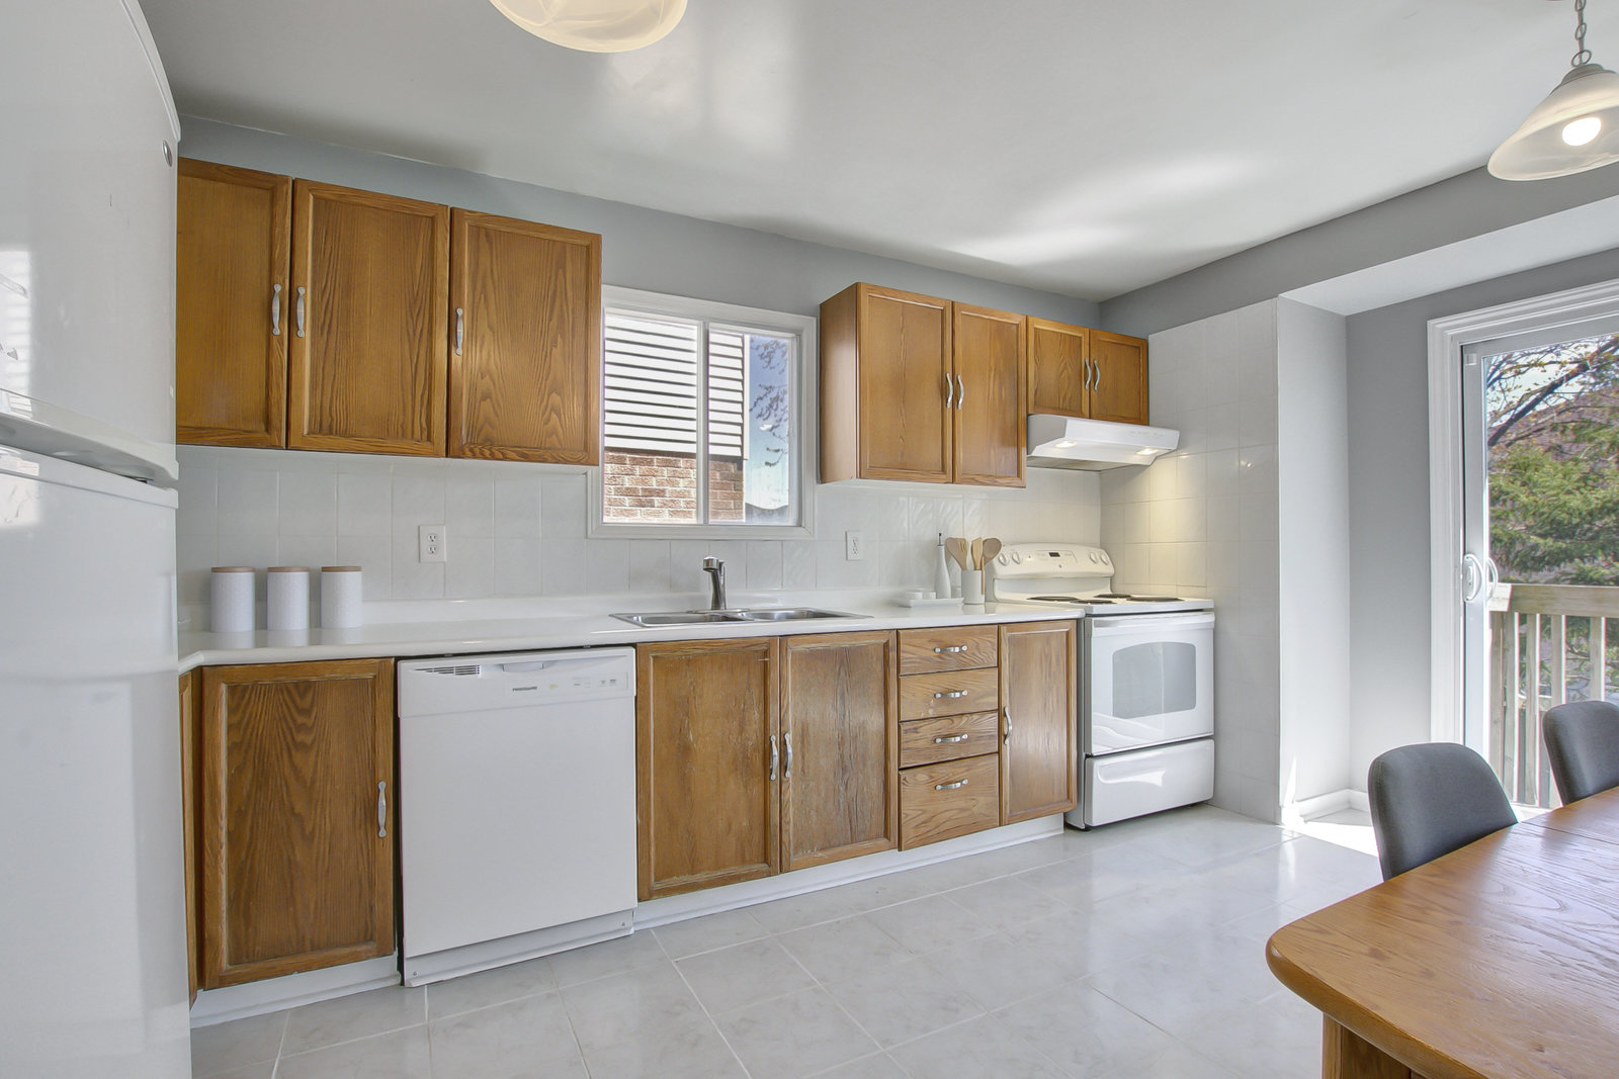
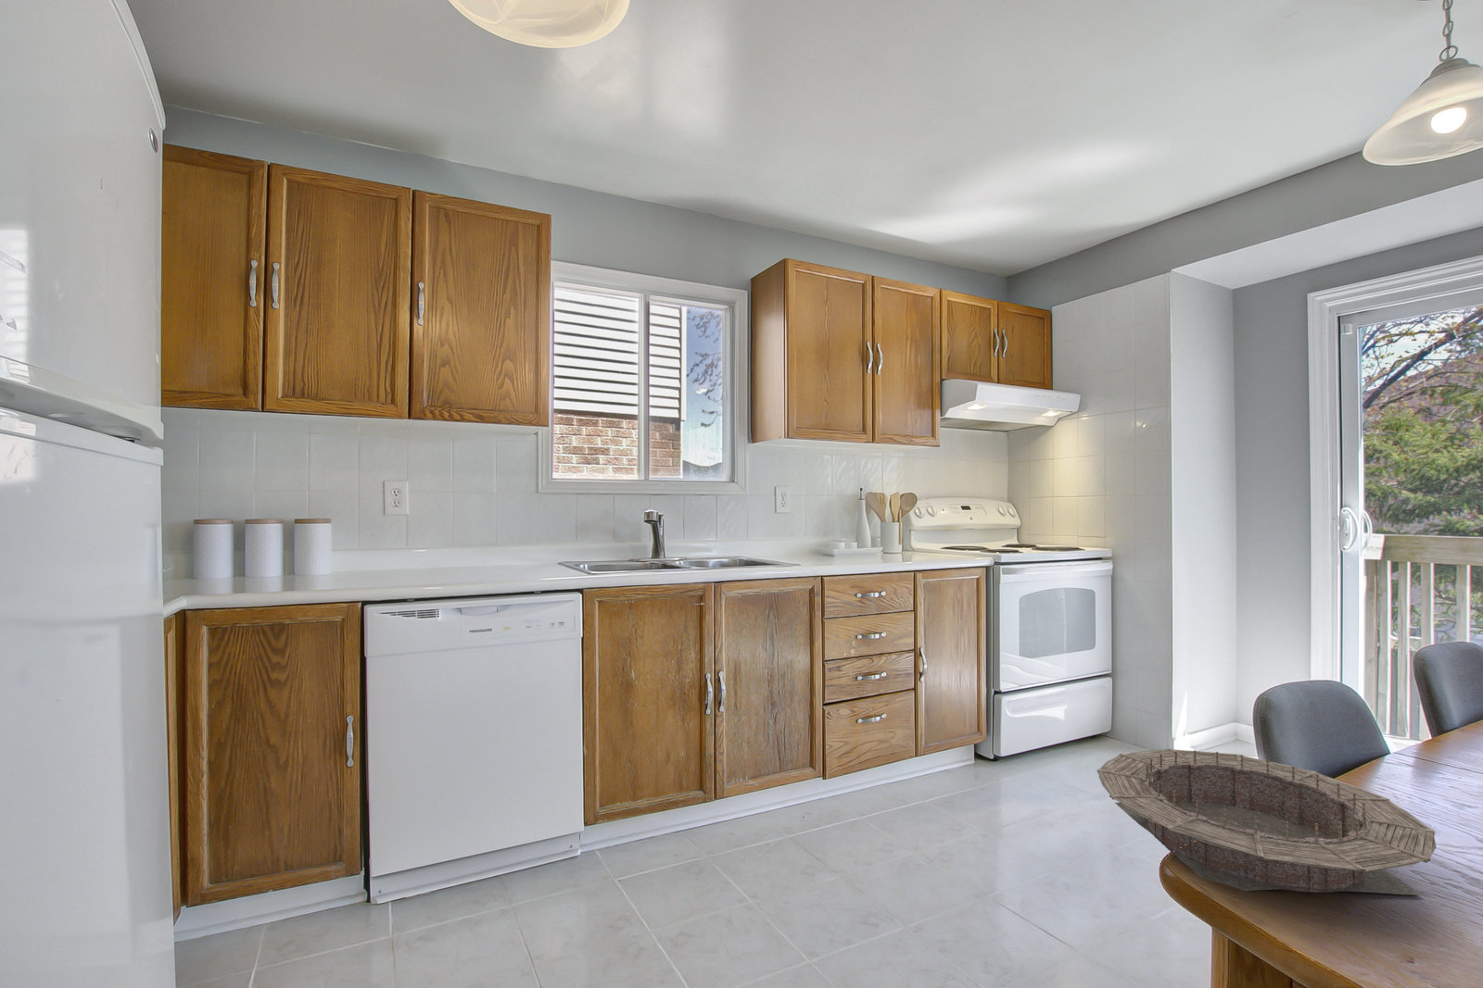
+ bowl (1248, 813)
